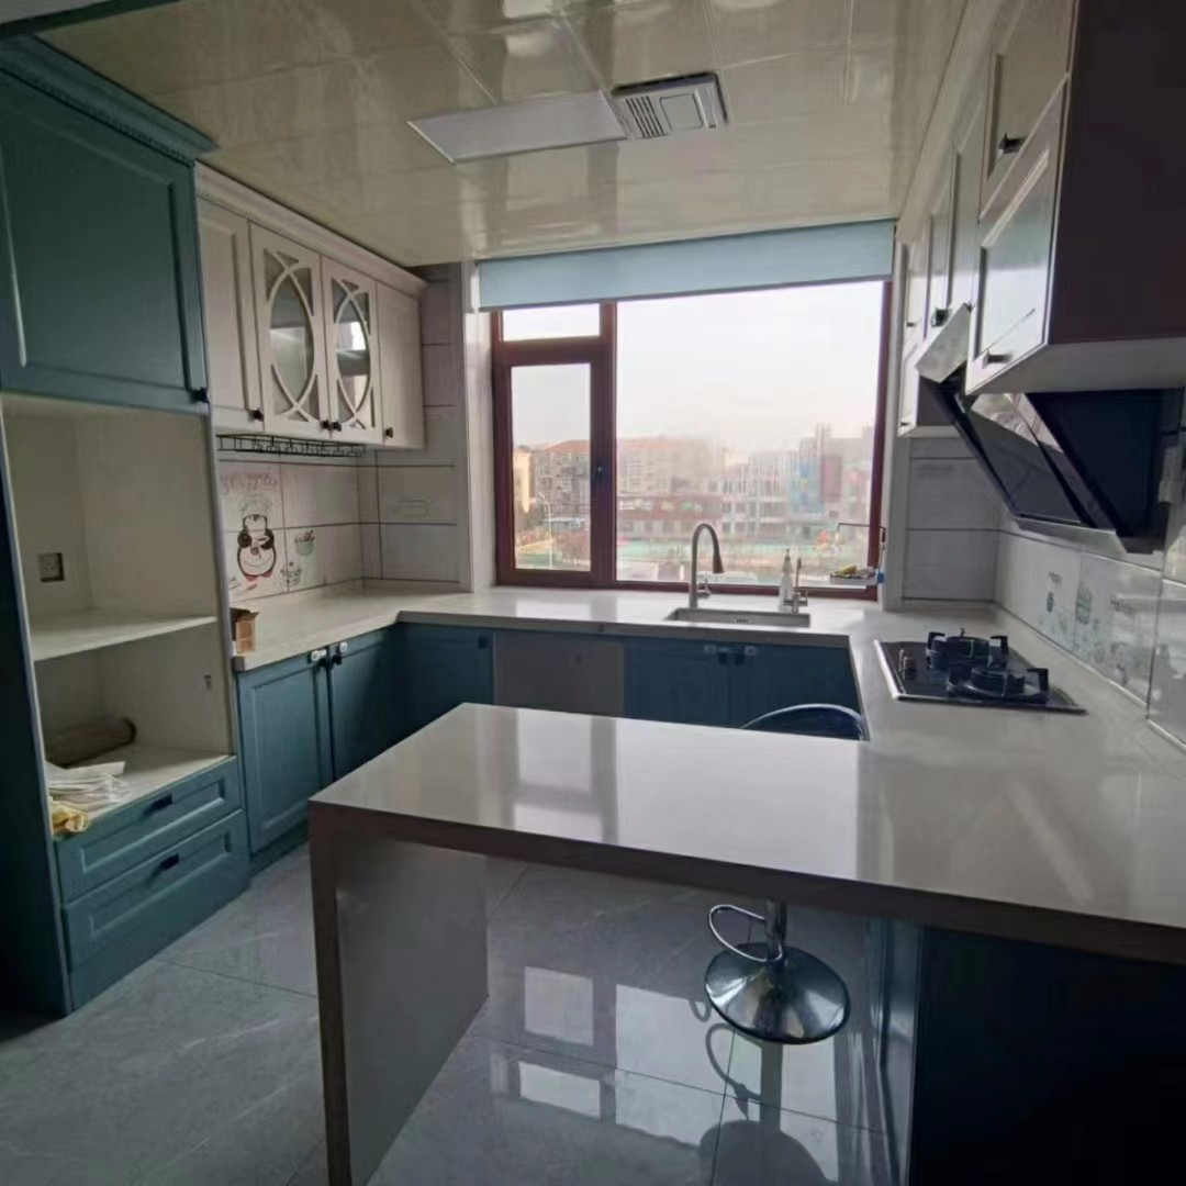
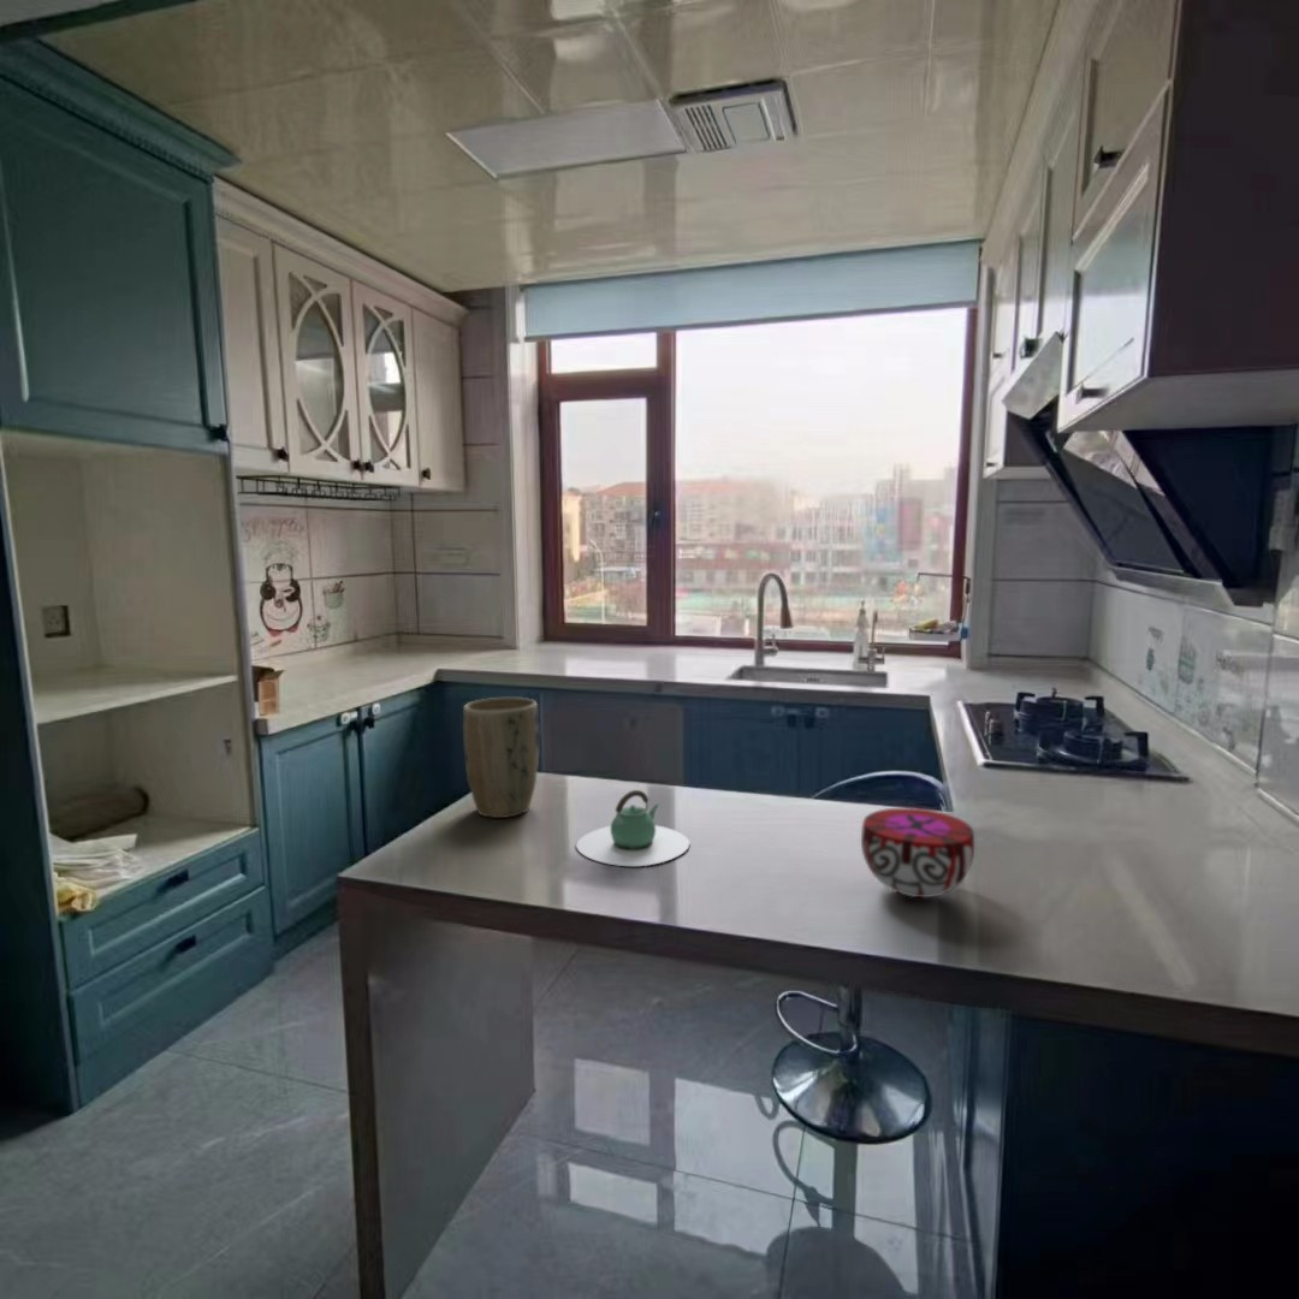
+ plant pot (502, 757)
+ decorative bowl (915, 858)
+ teapot (633, 817)
